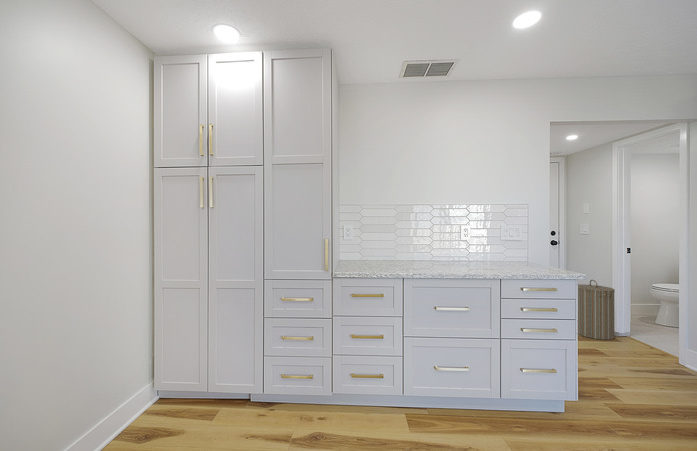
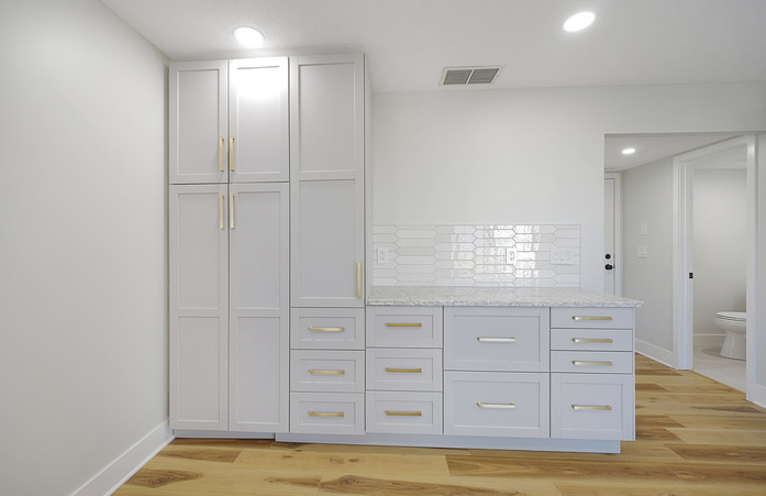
- laundry hamper (593, 307)
